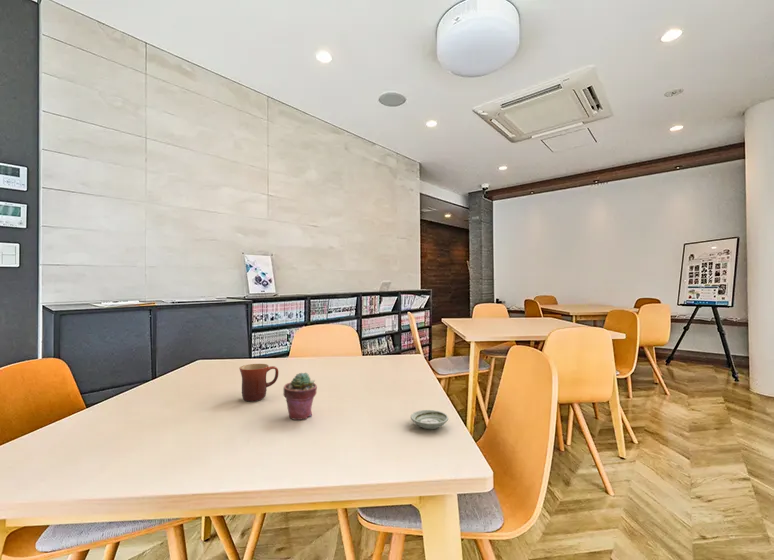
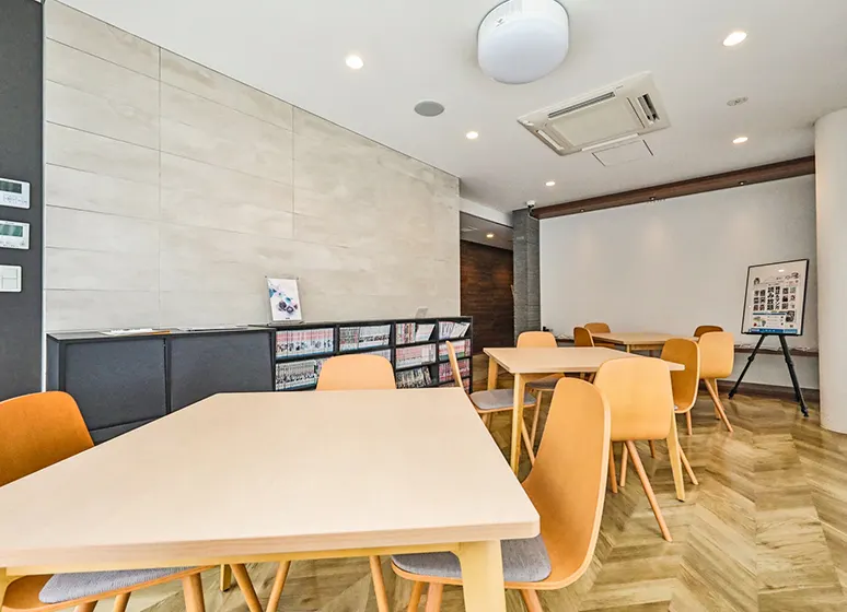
- mug (259, 381)
- saucer (429, 420)
- potted succulent (300, 394)
